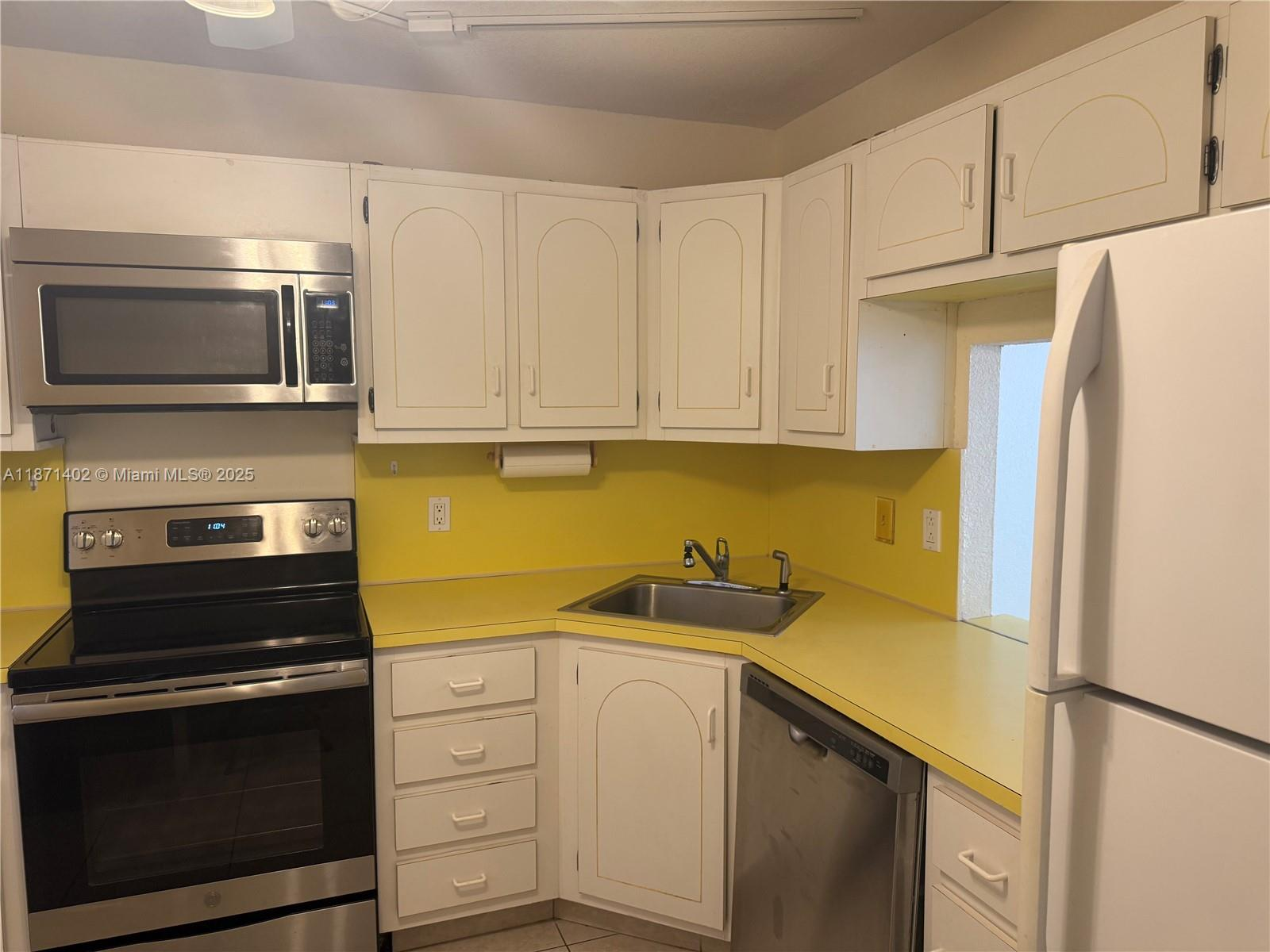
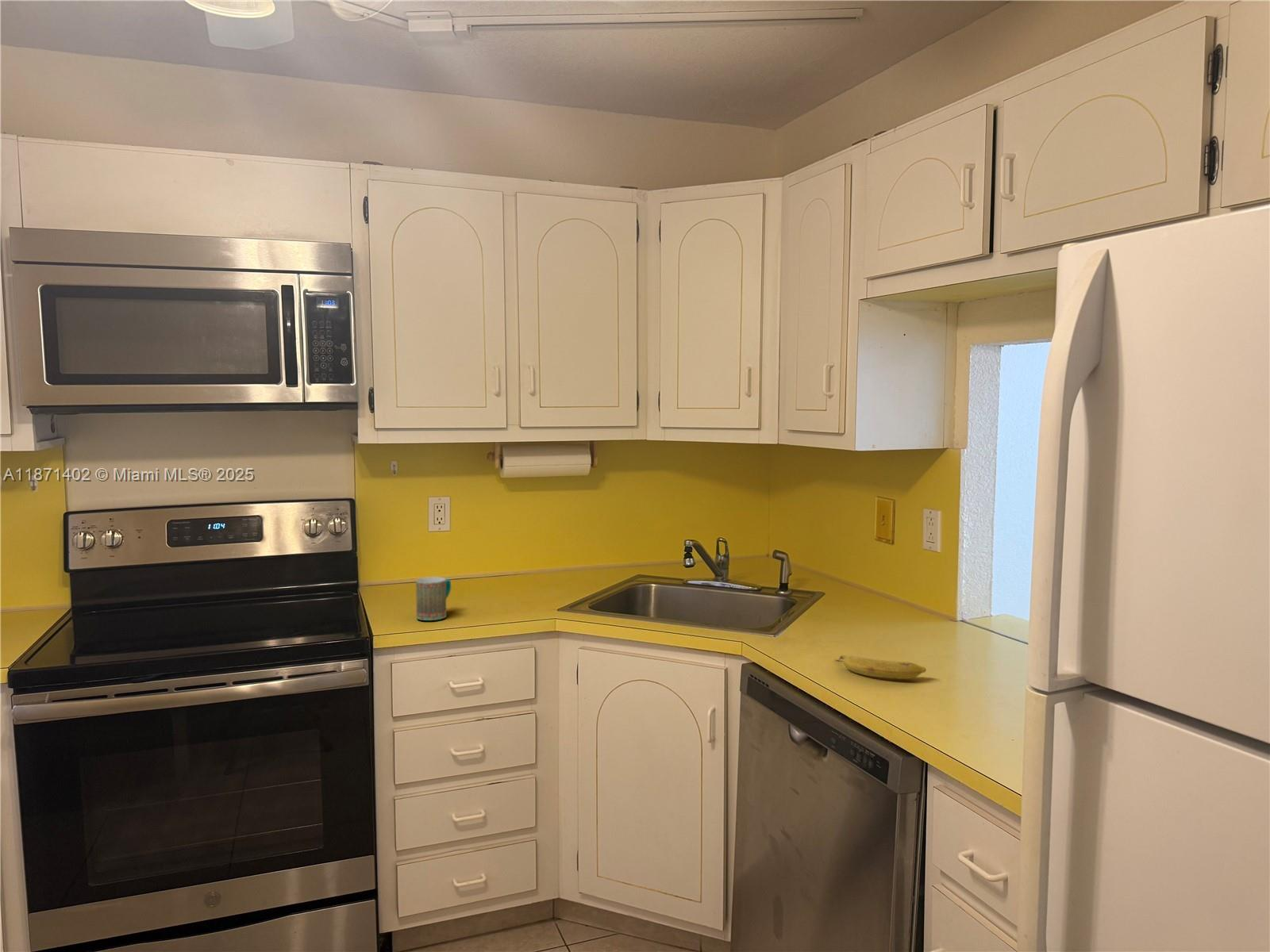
+ mug (436, 597)
+ fruit (876, 664)
